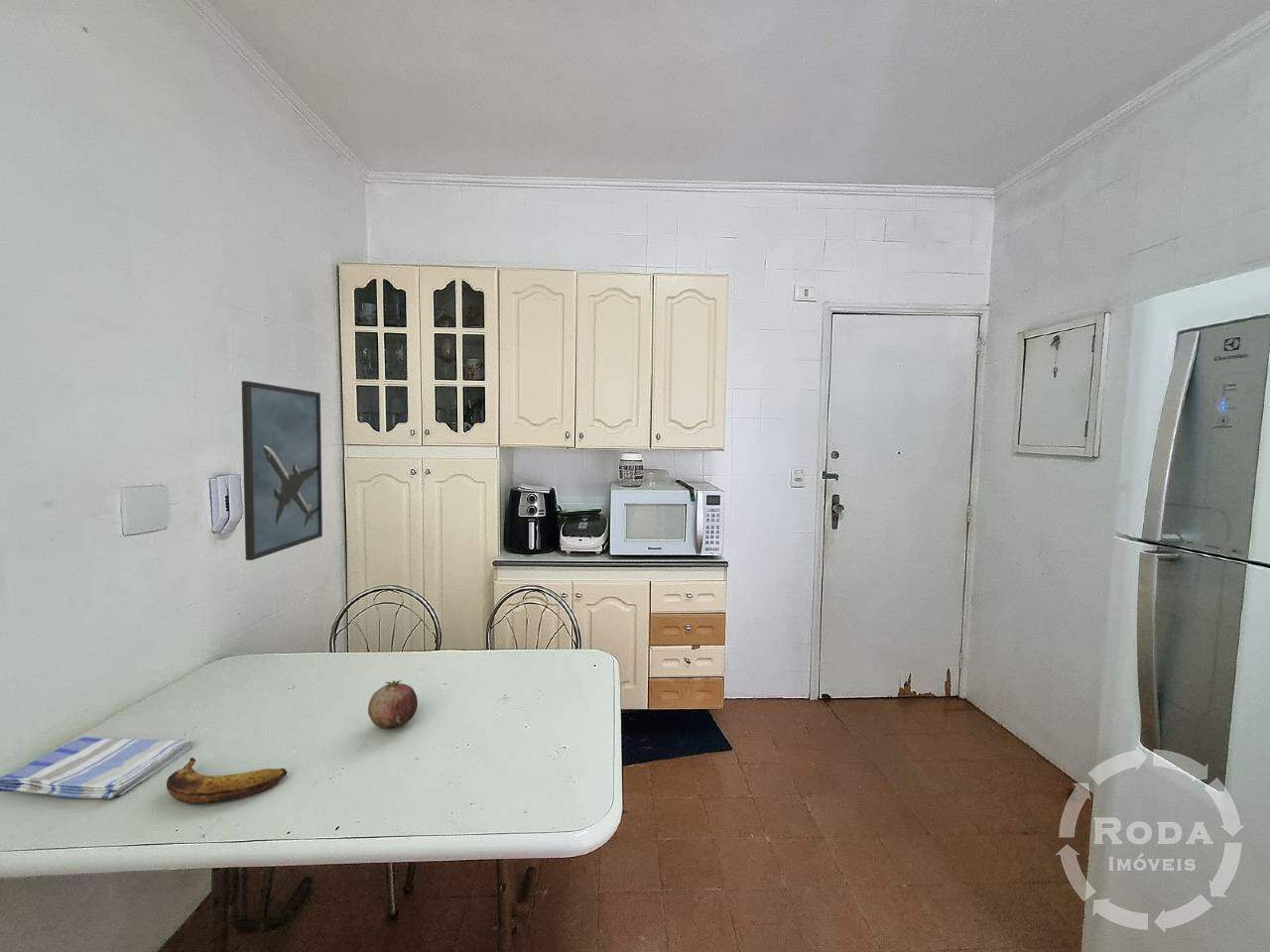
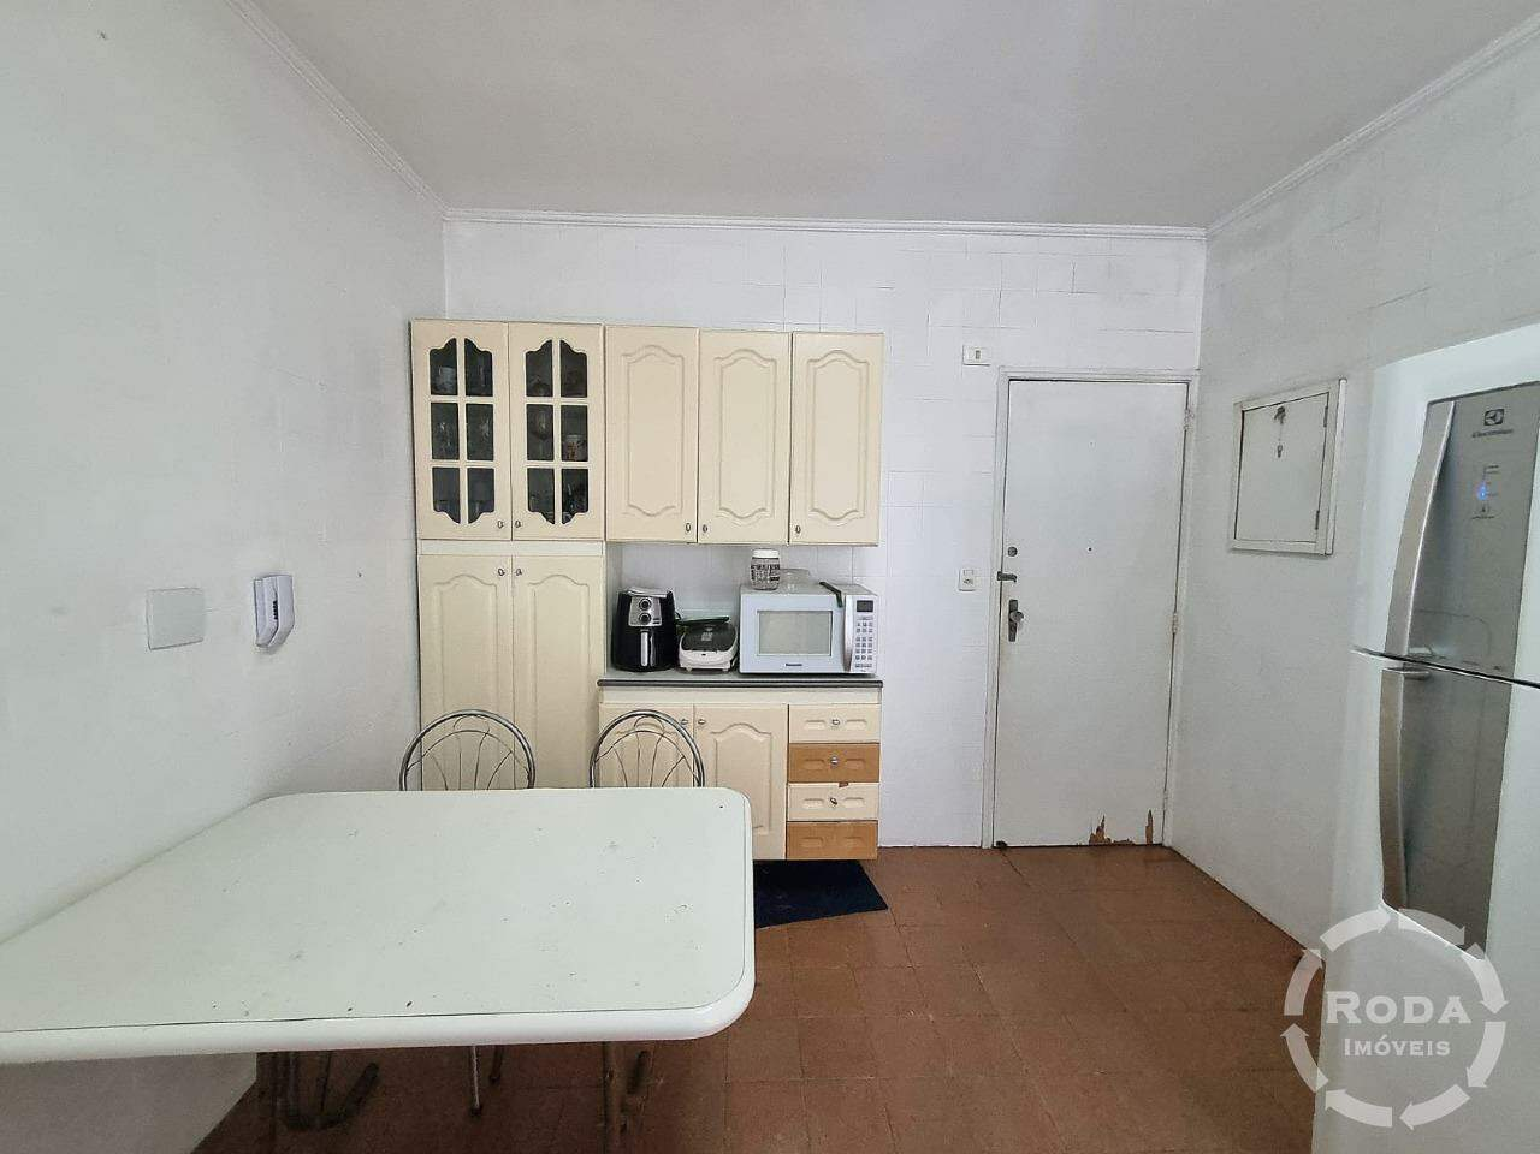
- banana (223, 776)
- dish towel (99, 763)
- fruit (393, 703)
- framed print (287, 468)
